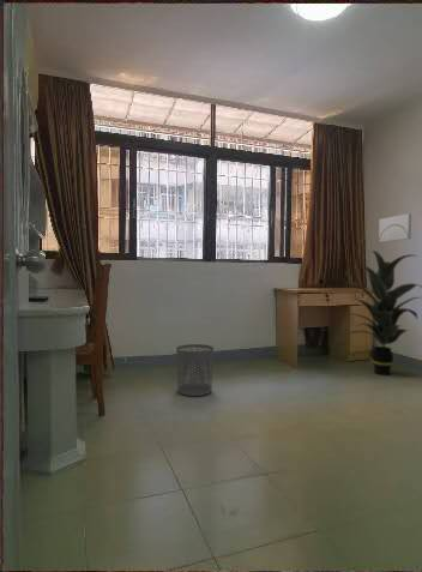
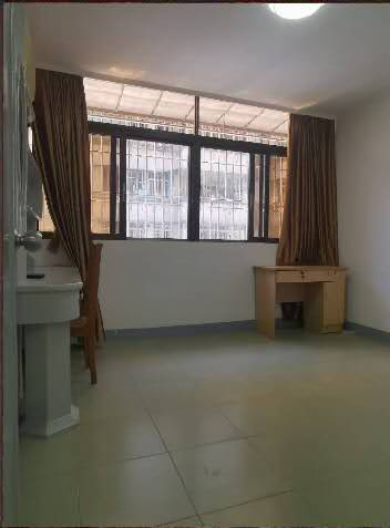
- waste bin (194, 369)
- wall art (394, 228)
- indoor plant (382, 311)
